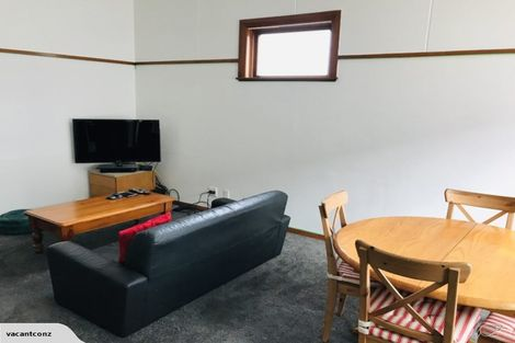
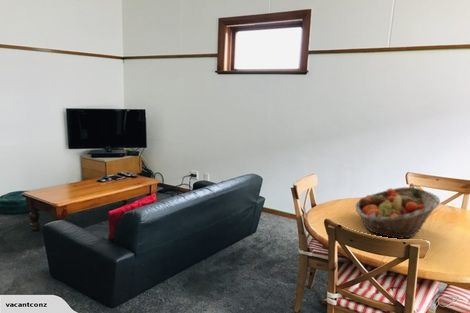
+ fruit basket (394, 209)
